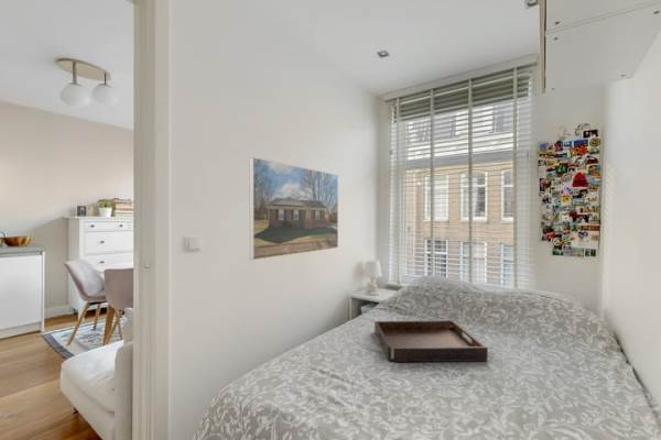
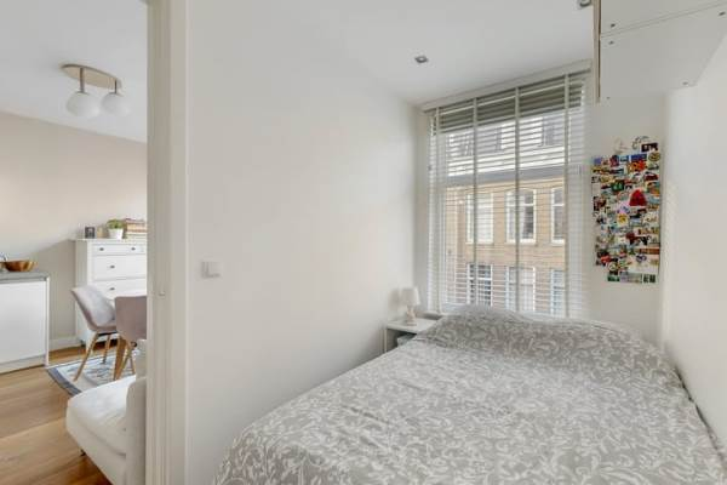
- serving tray (424, 338)
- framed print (301, 210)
